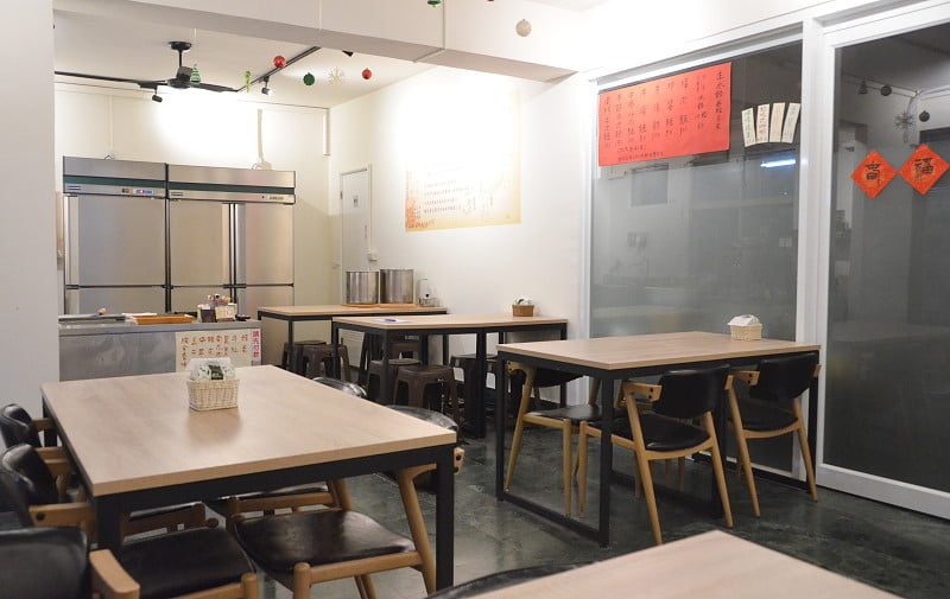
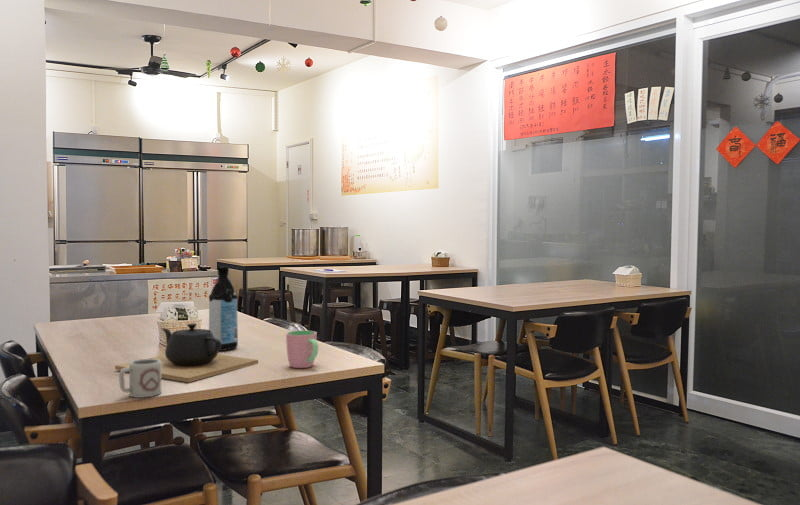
+ cup (140, 378)
+ teapot (188, 344)
+ cup (304, 350)
+ water bottle (223, 307)
